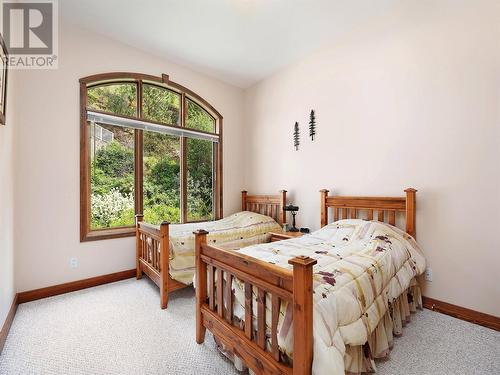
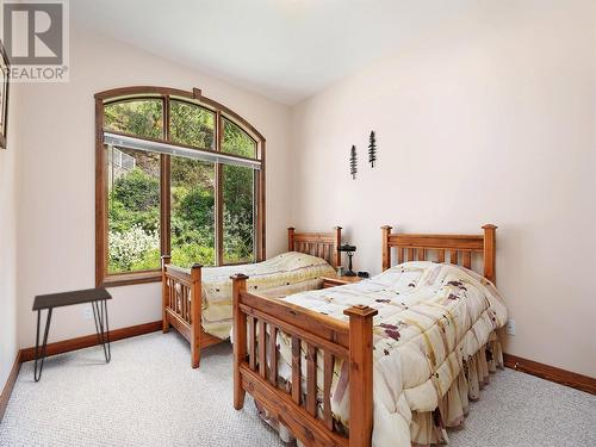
+ desk (95, 325)
